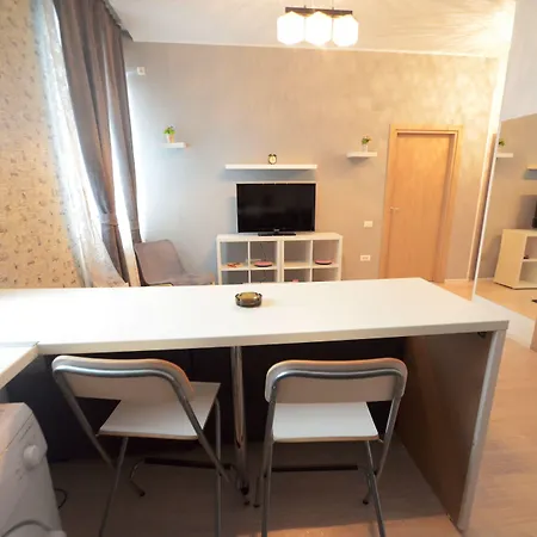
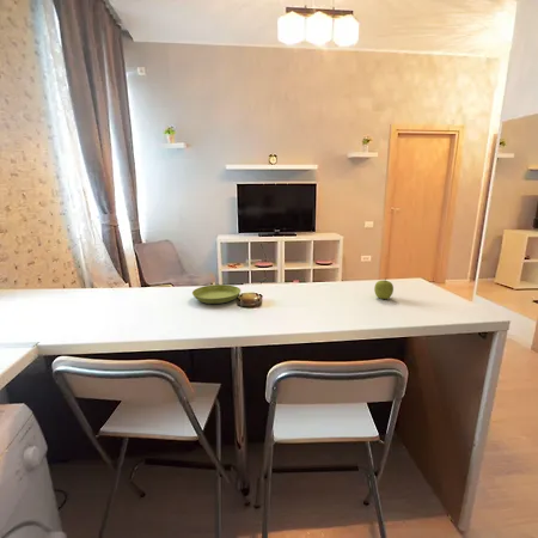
+ saucer (216, 294)
+ fruit (384, 288)
